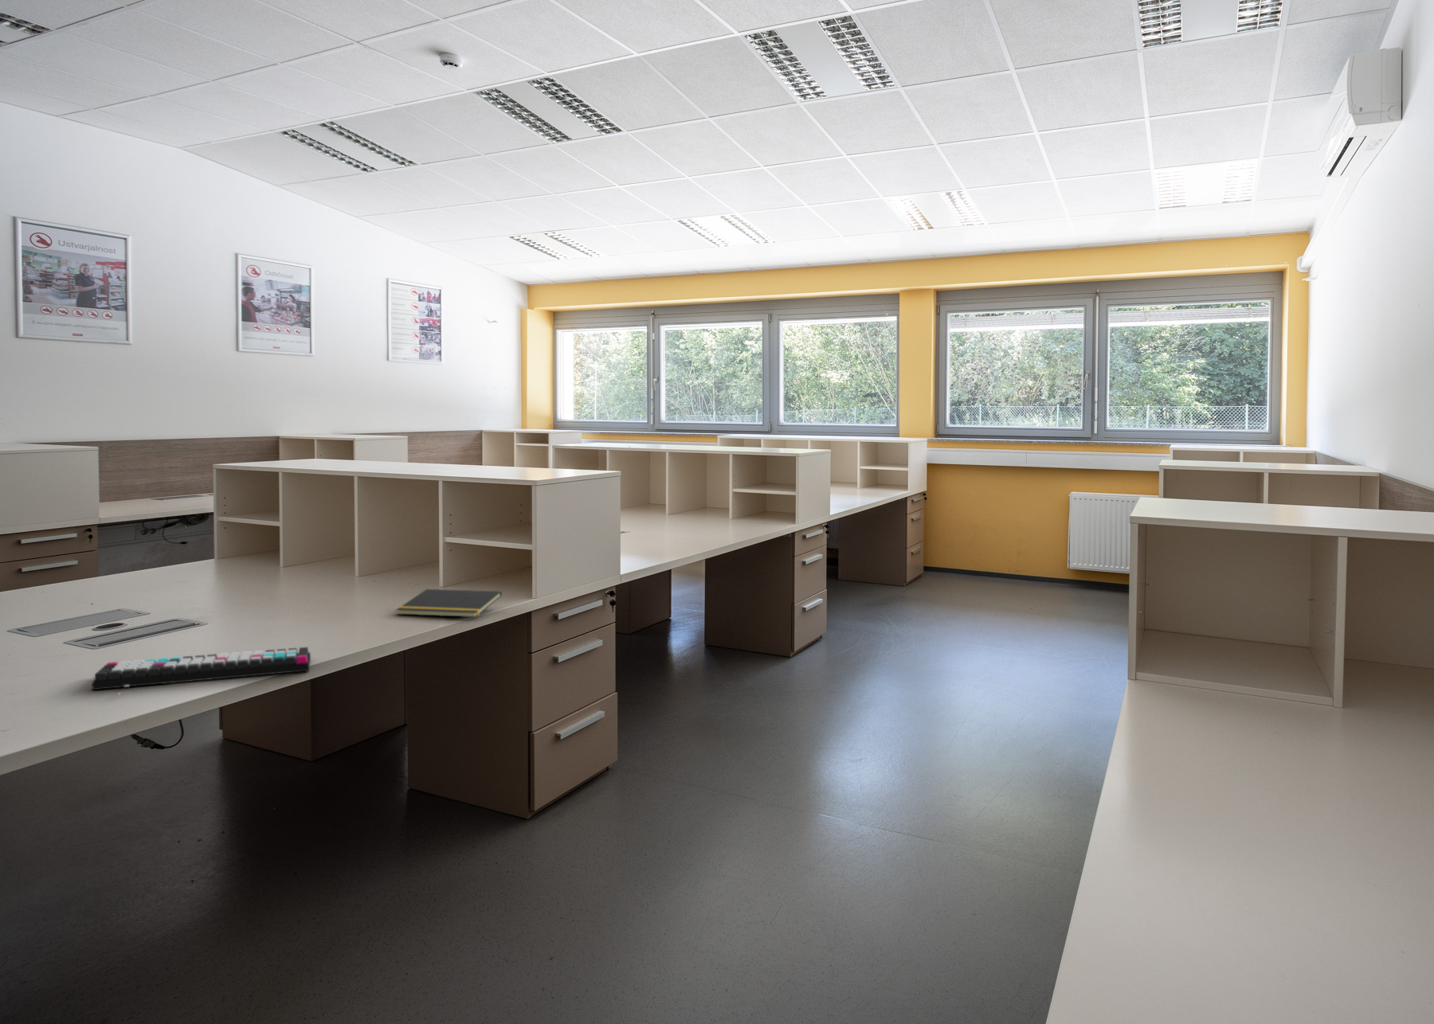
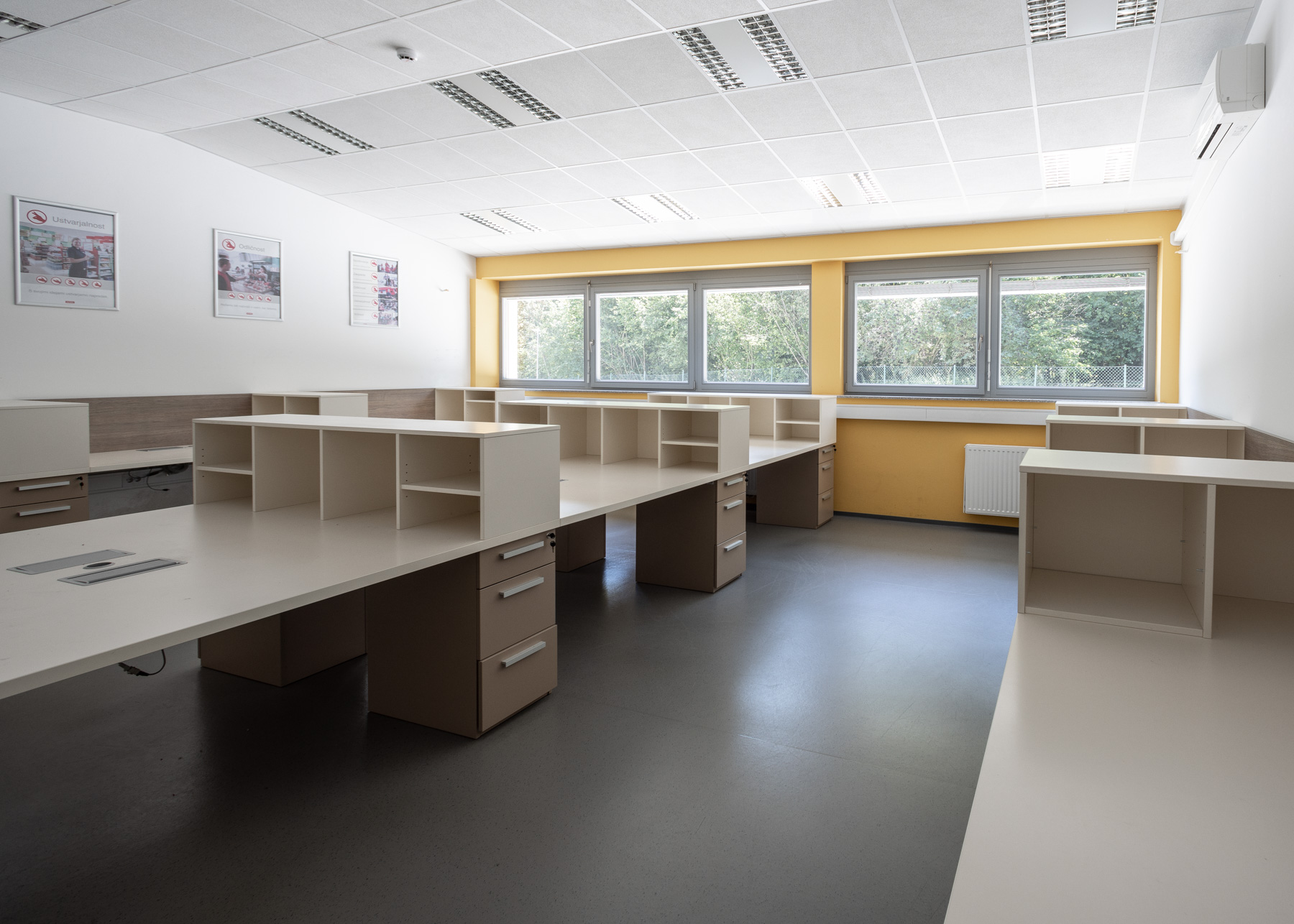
- keyboard (206, 670)
- notepad (450, 602)
